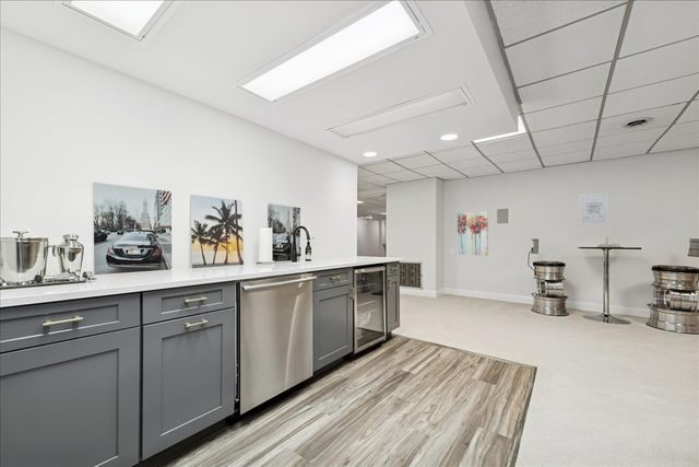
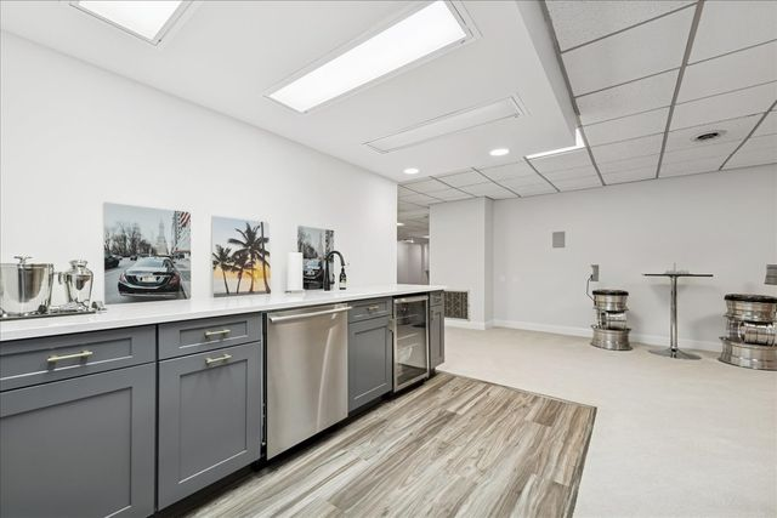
- wall art (472, 233)
- wall art (593, 209)
